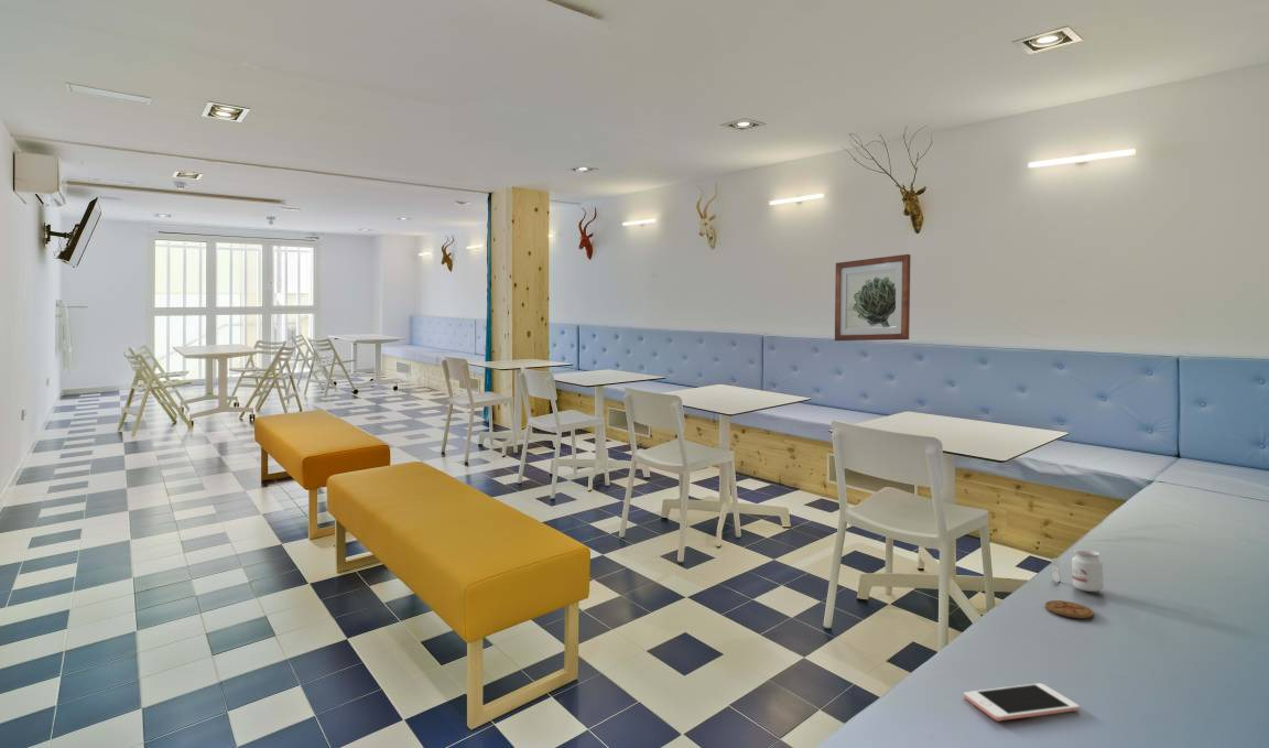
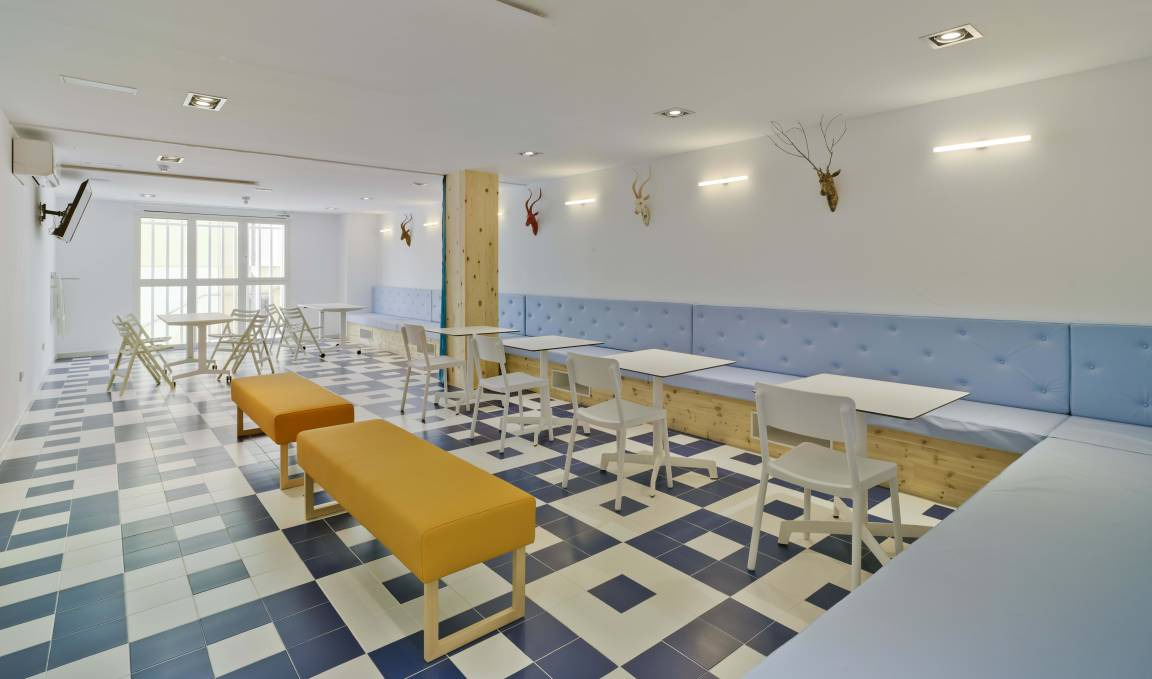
- wall art (870, 300)
- candle (1075, 568)
- cell phone (1020, 701)
- coaster (1069, 608)
